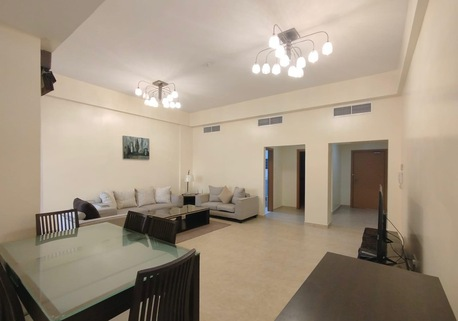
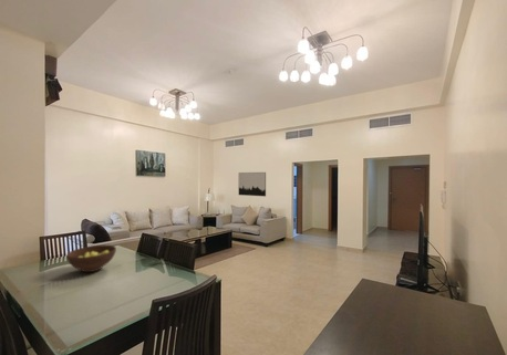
+ wall art (251, 184)
+ fruit bowl (92, 260)
